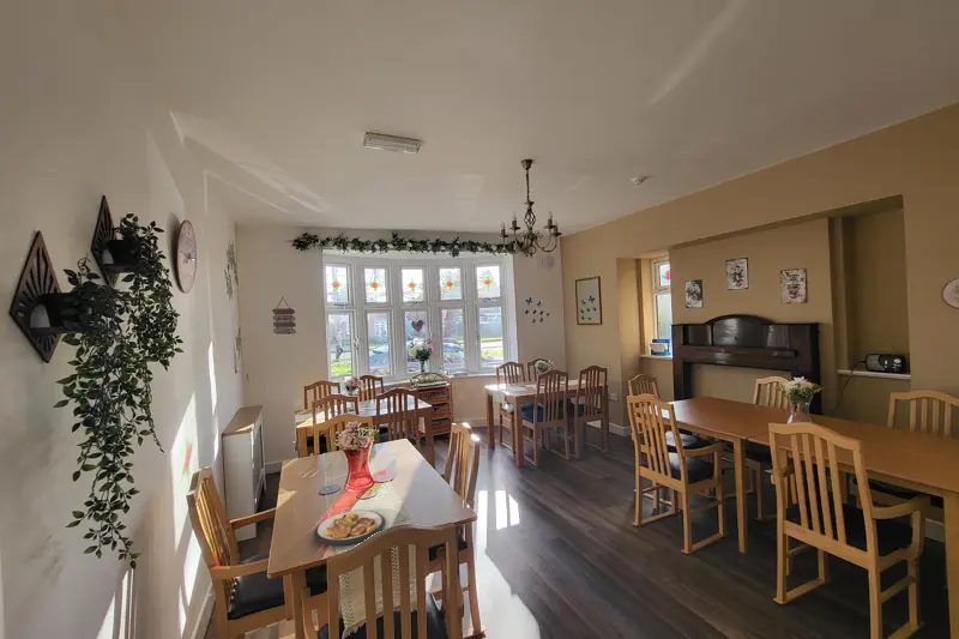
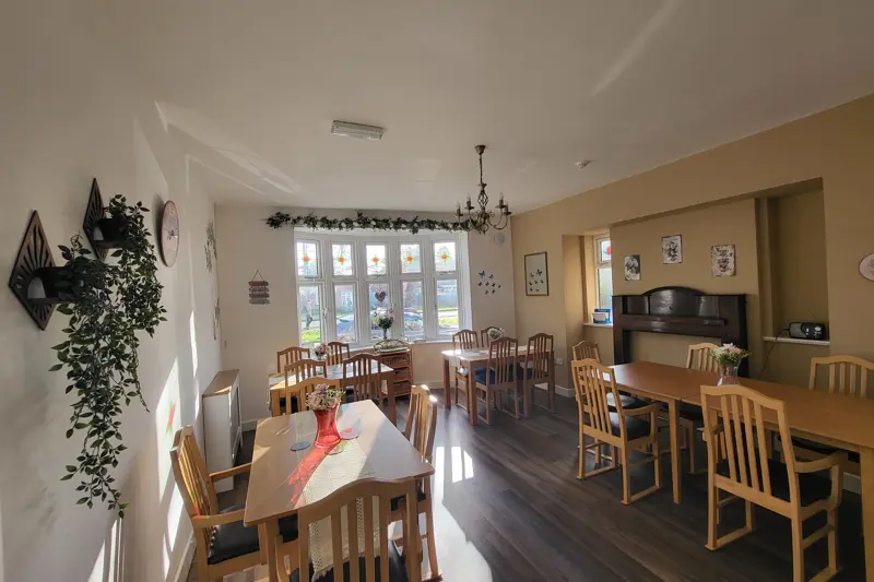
- plate (350, 524)
